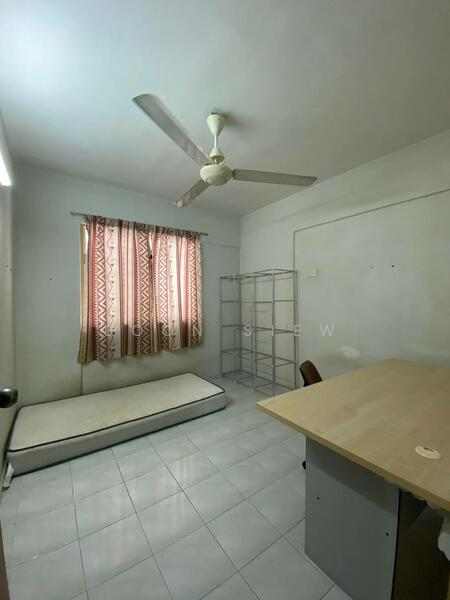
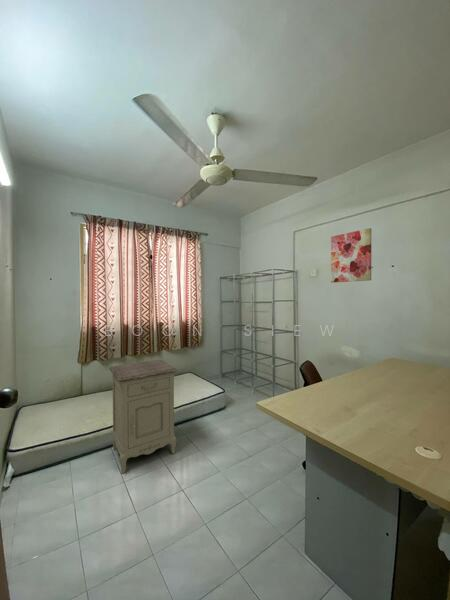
+ wall art (350, 257)
+ nightstand (144, 410)
